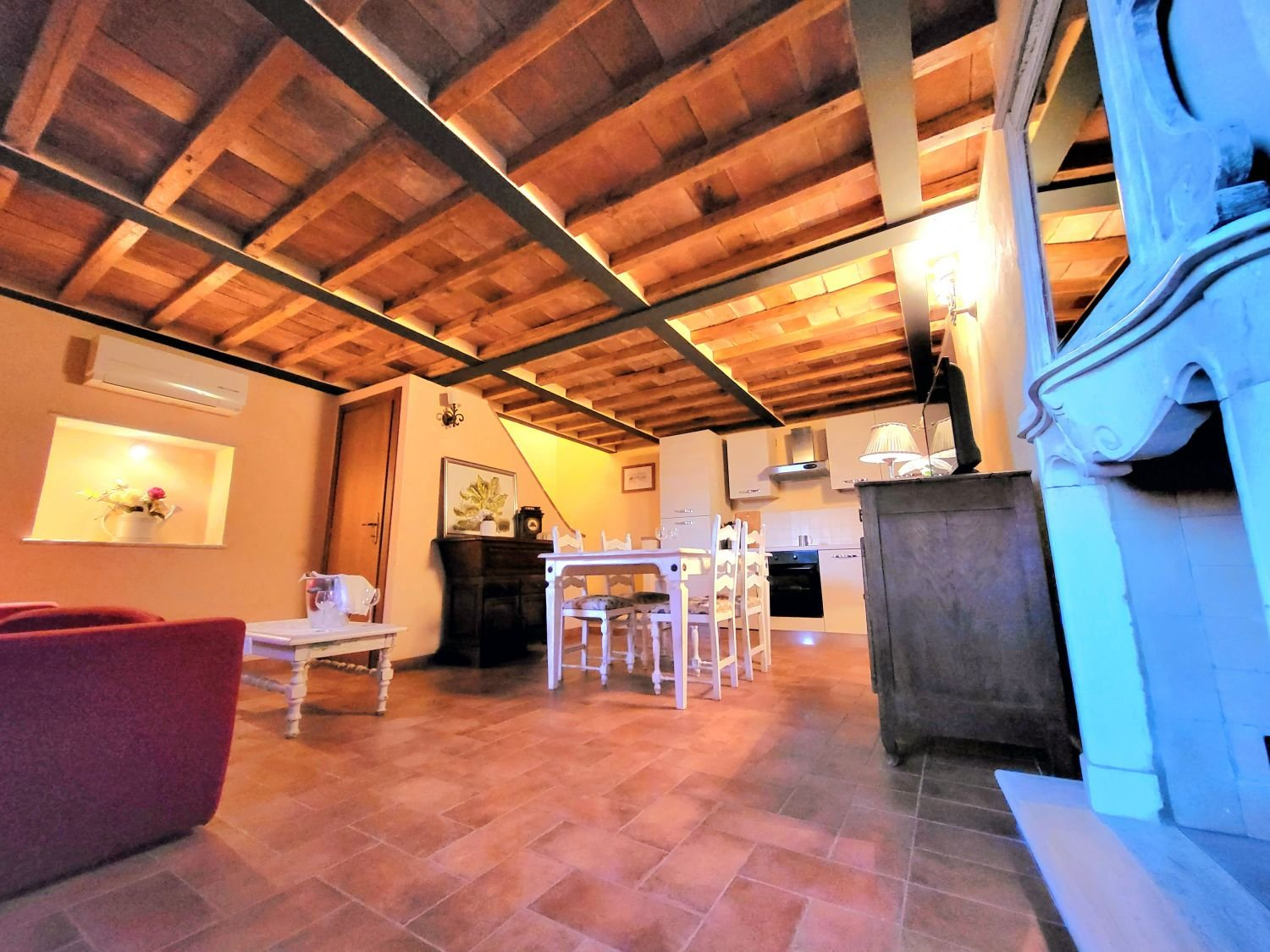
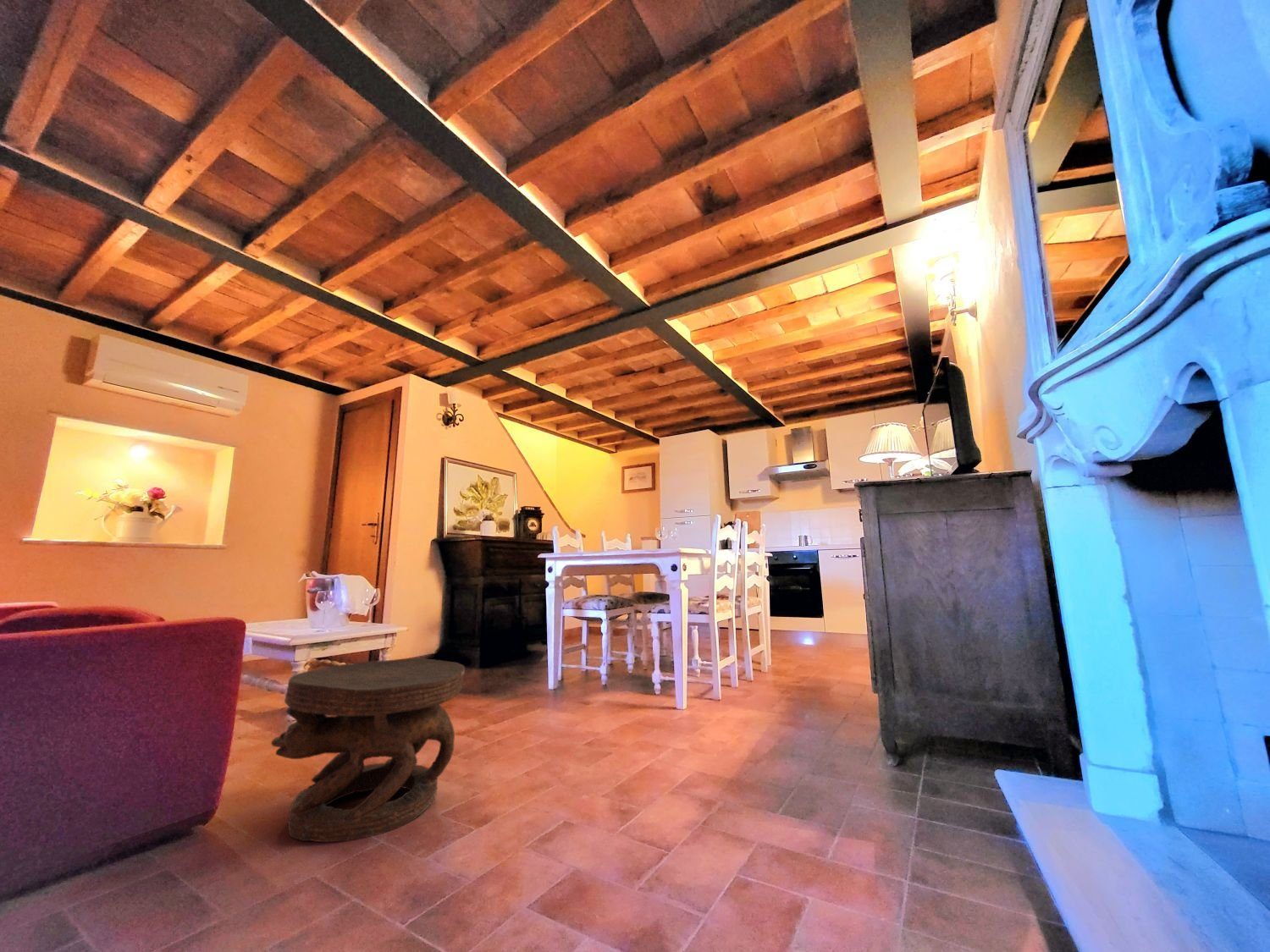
+ side table (373, 736)
